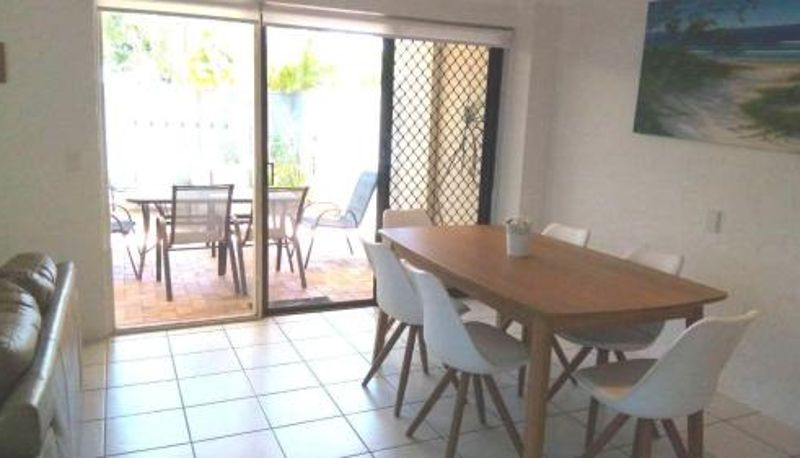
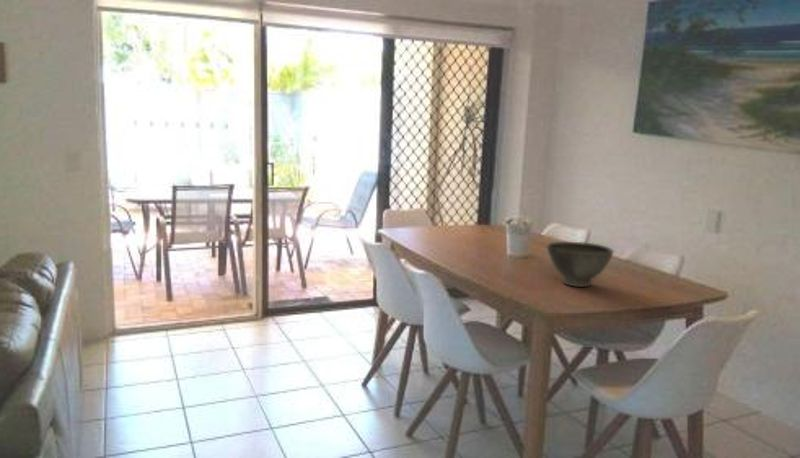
+ bowl (578, 265)
